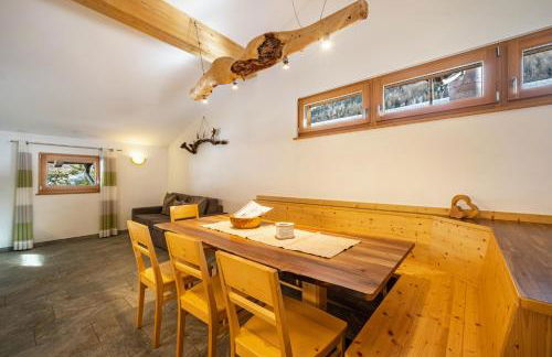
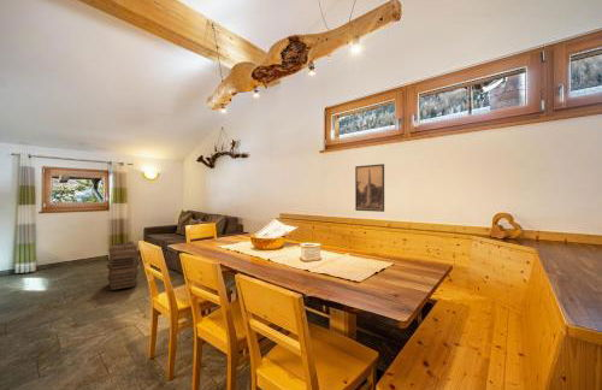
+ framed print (368, 188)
+ backpack (123, 264)
